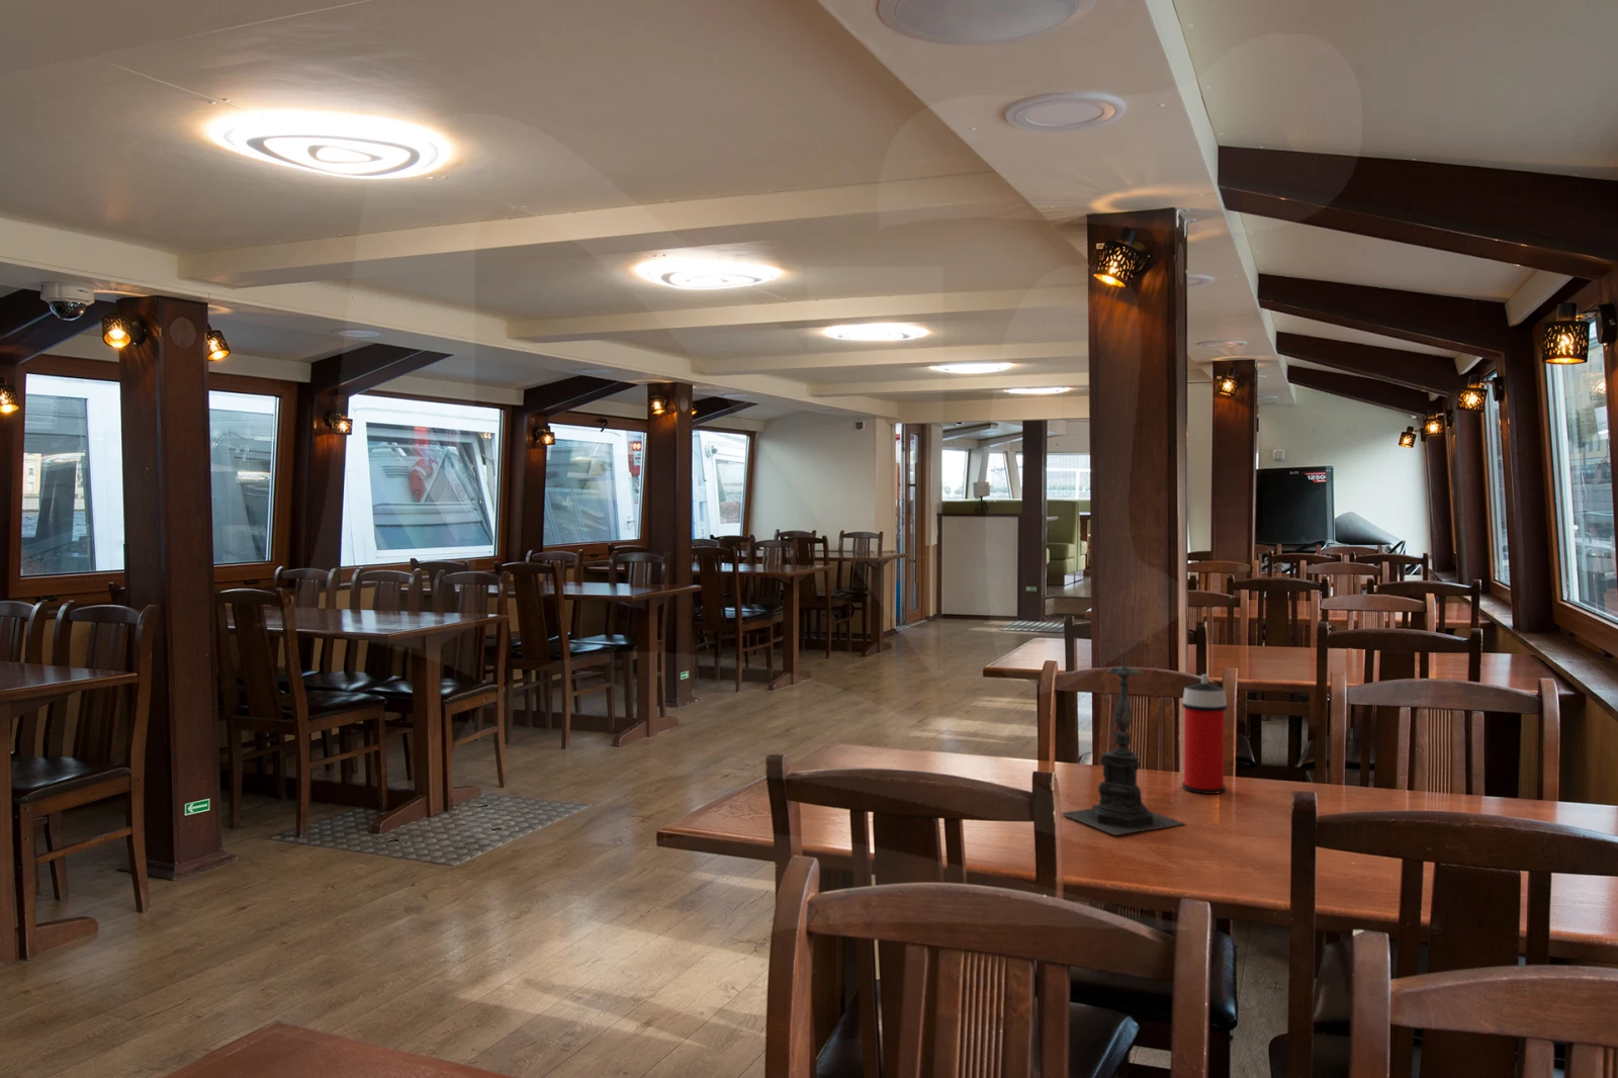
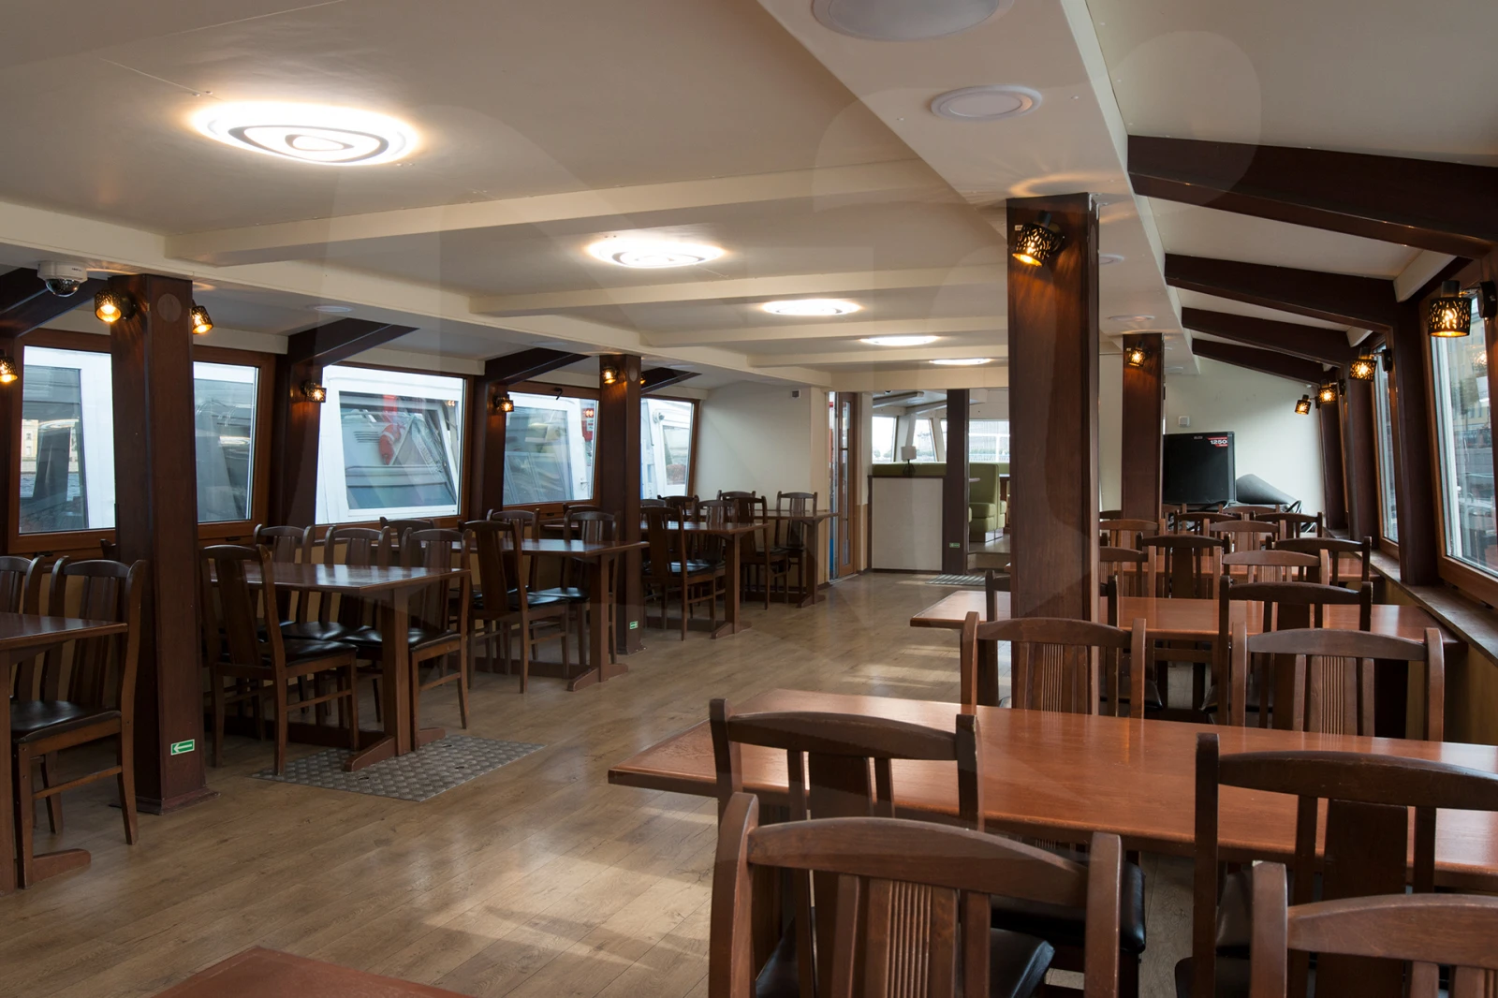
- spray can (1203, 732)
- candle holder (1122, 732)
